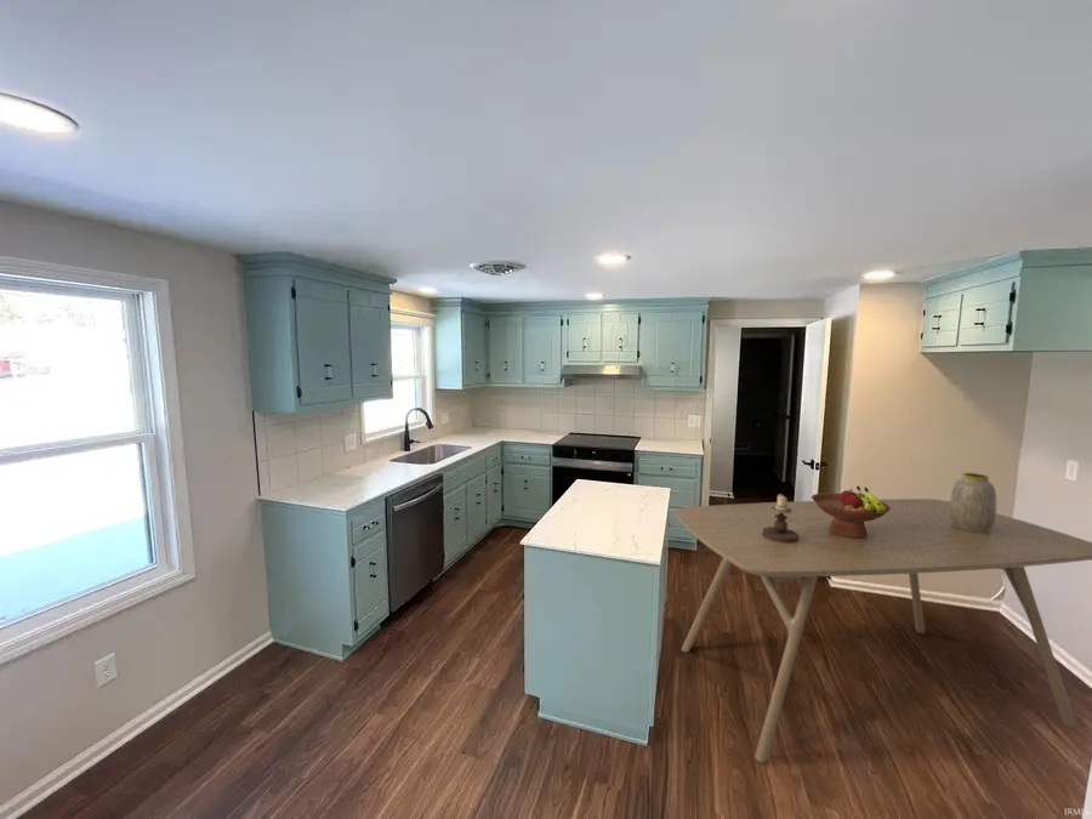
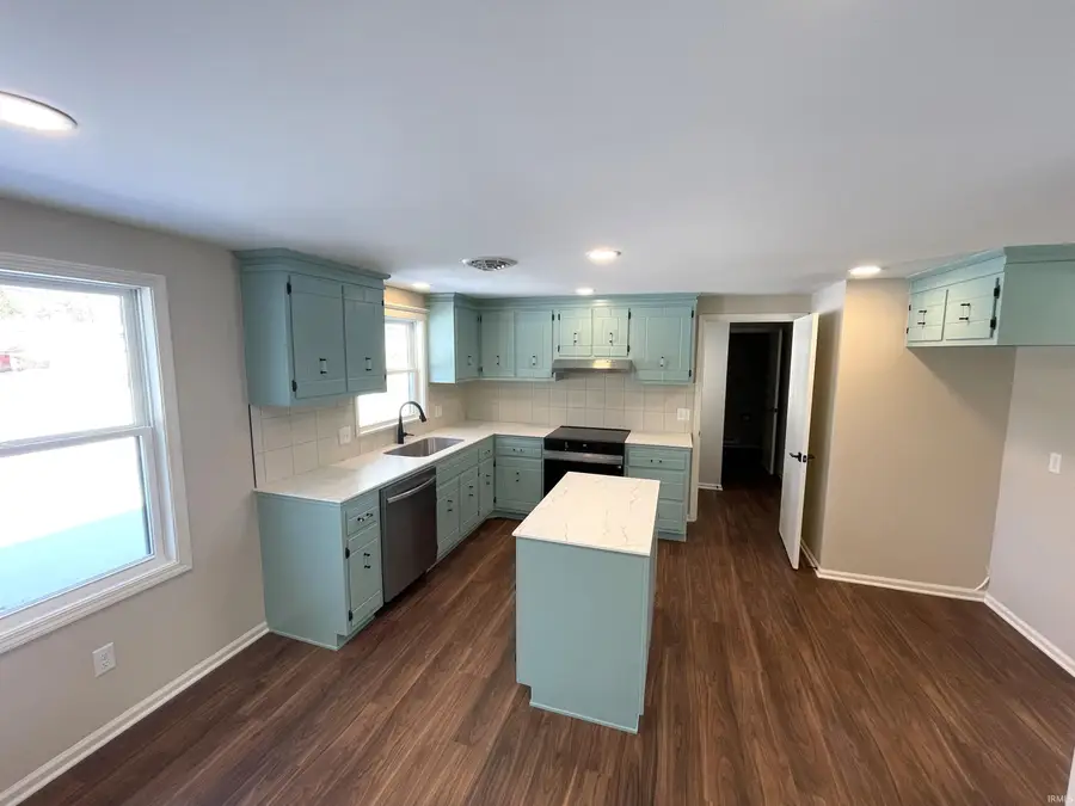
- dining table (861, 574)
- fruit bowl (848, 511)
- candlestick (780, 516)
- vase (972, 501)
